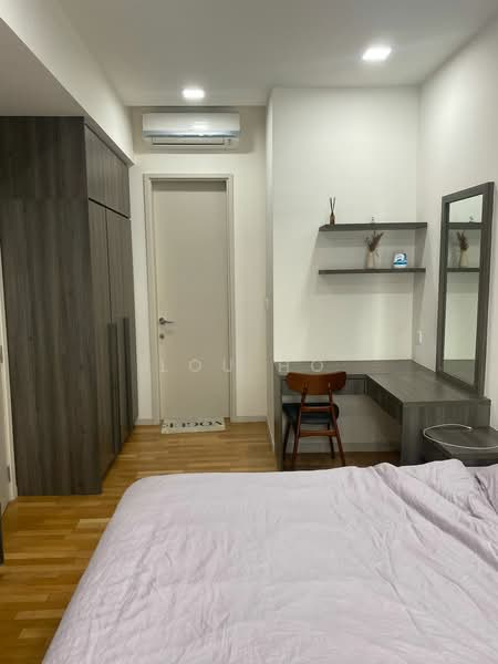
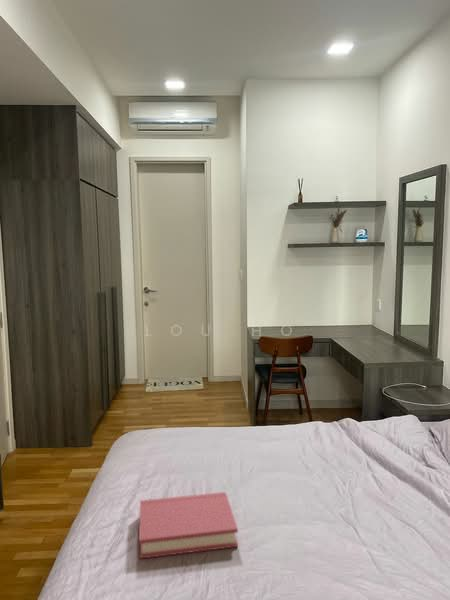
+ hardback book (186, 521)
